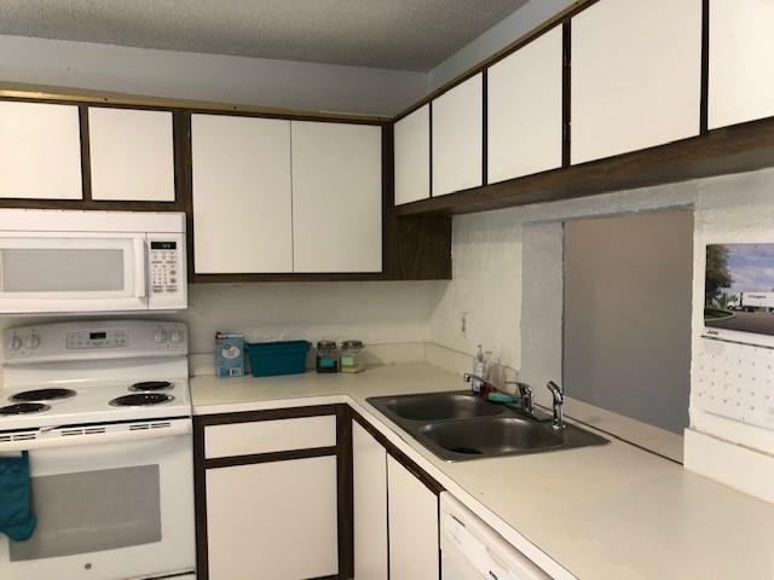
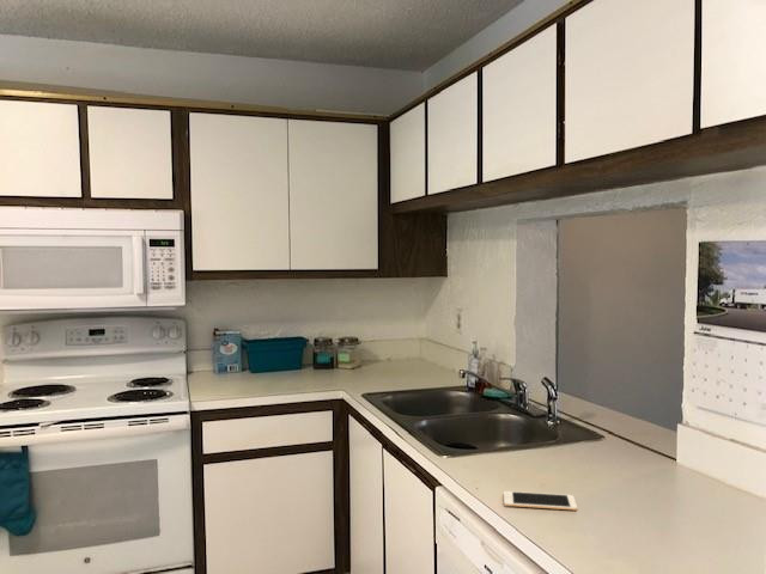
+ cell phone (539, 500)
